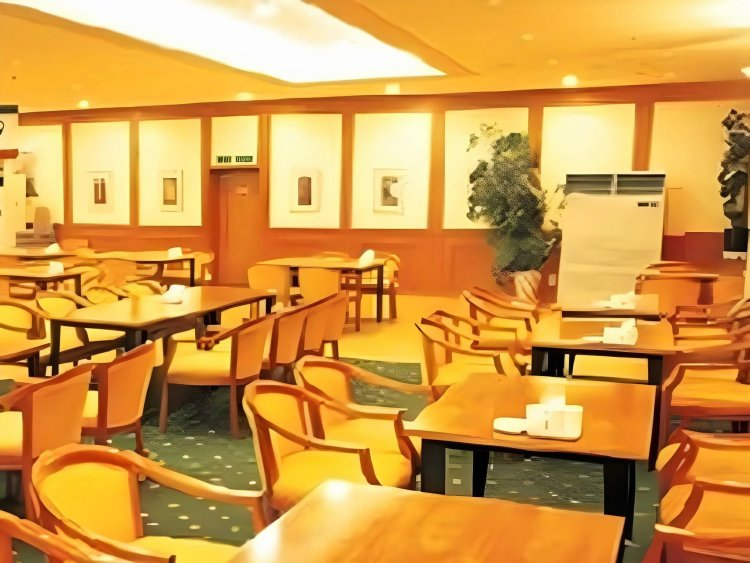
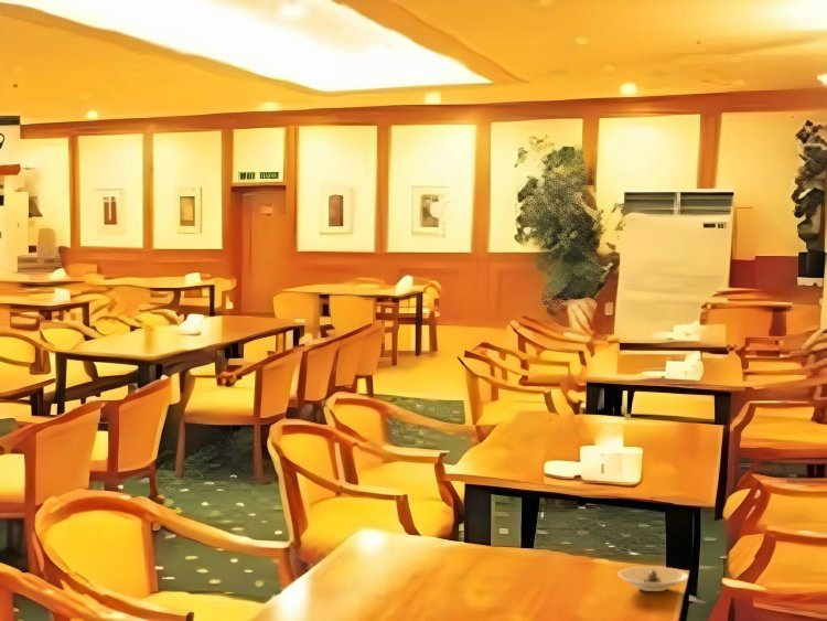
+ saucer (652, 579)
